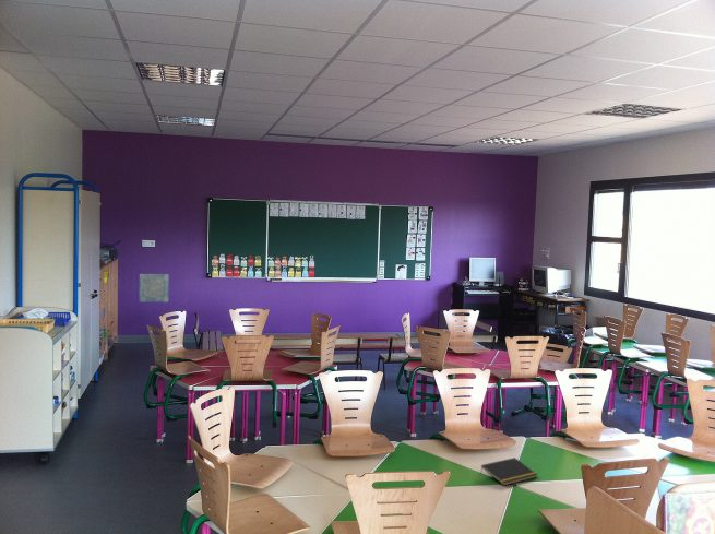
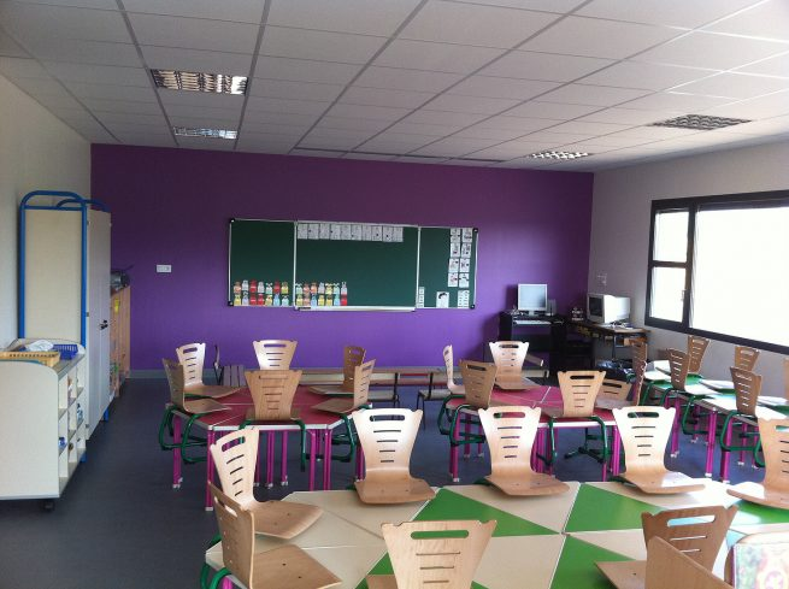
- wall art (154, 287)
- notepad (509, 471)
